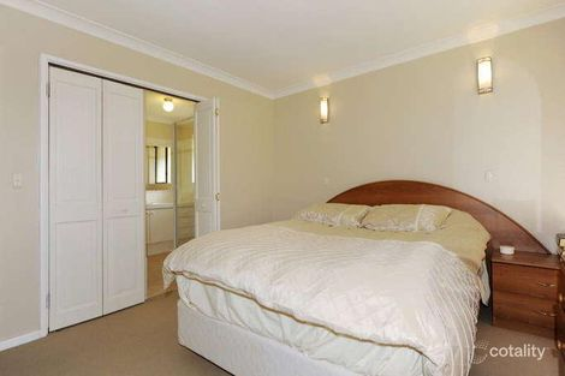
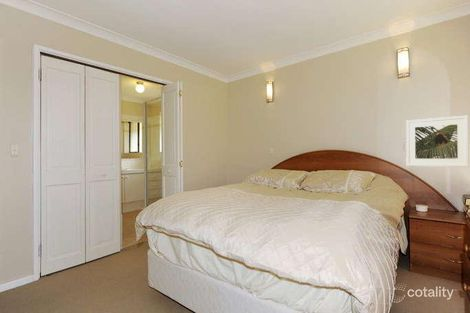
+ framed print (435, 142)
